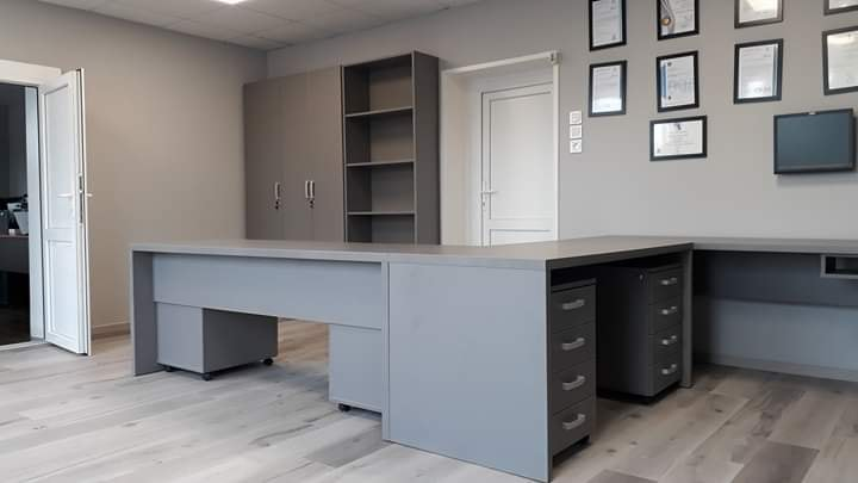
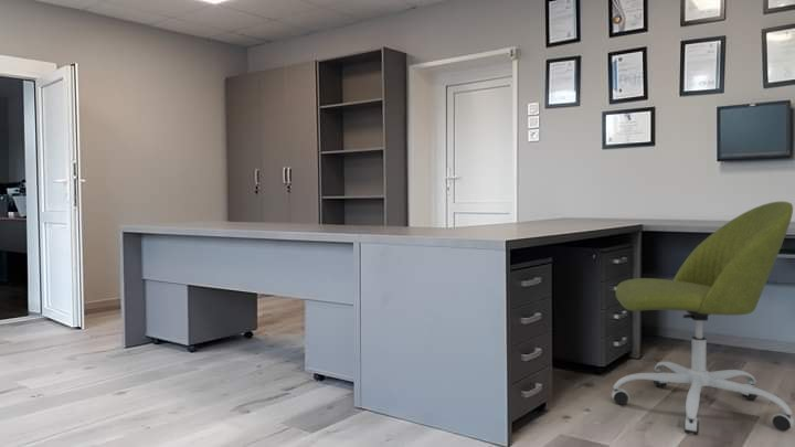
+ office chair (696, 306)
